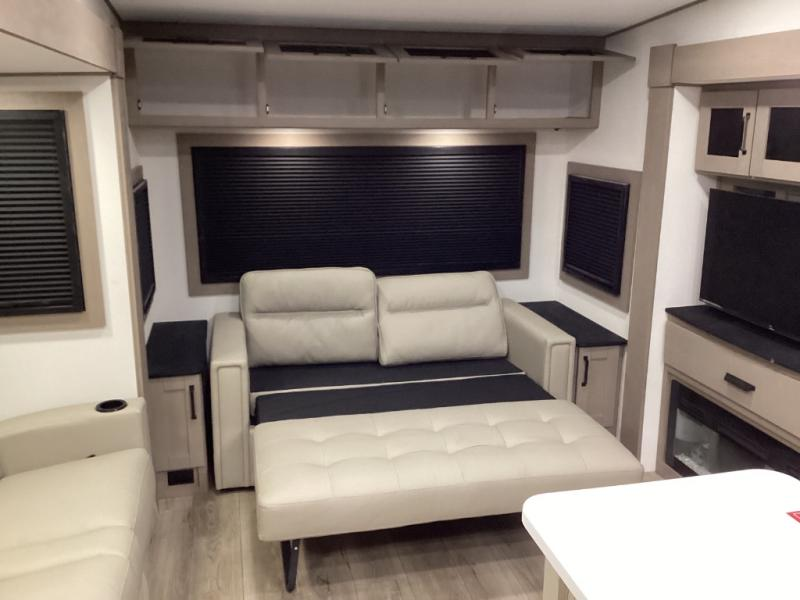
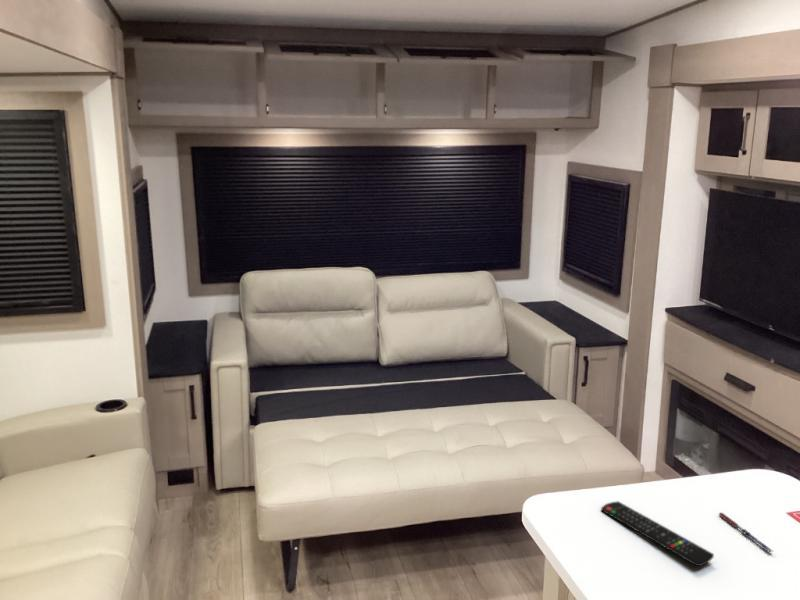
+ pen (744, 531)
+ remote control (652, 531)
